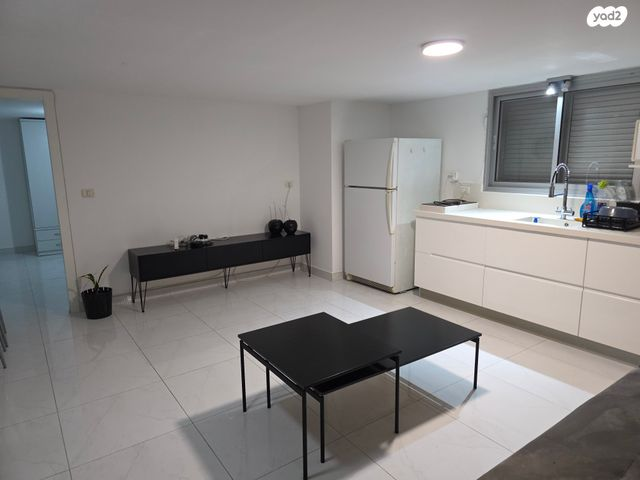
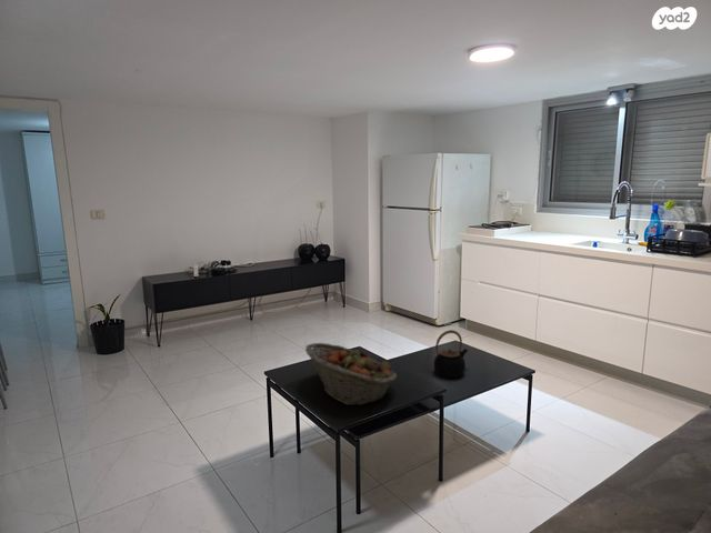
+ teapot (451, 351)
+ fruit basket (350, 369)
